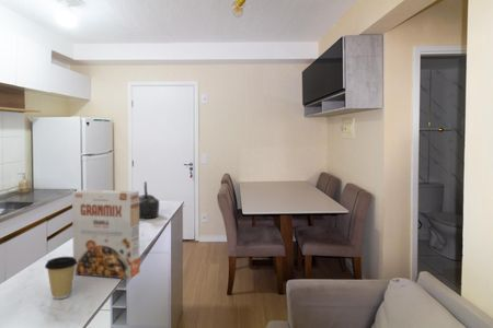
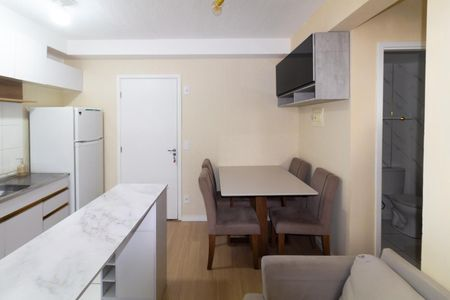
- kettle (146, 200)
- cereal box (106, 232)
- coffee cup (61, 277)
